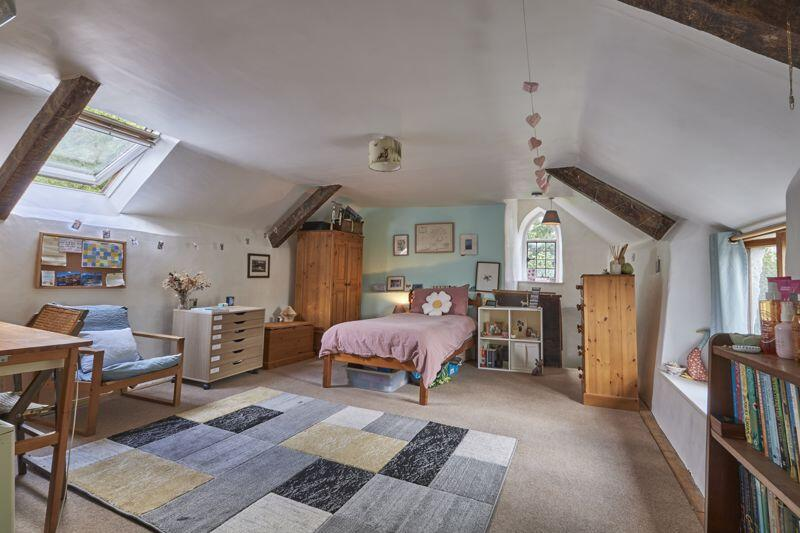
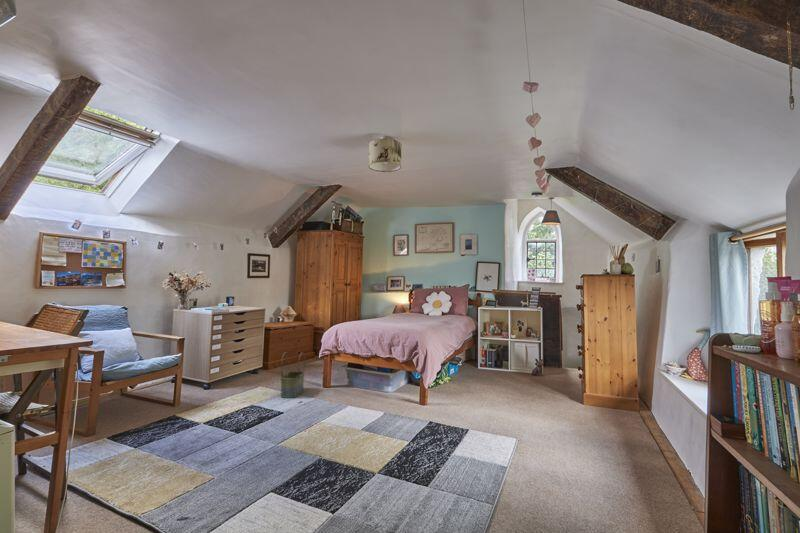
+ basket (292, 372)
